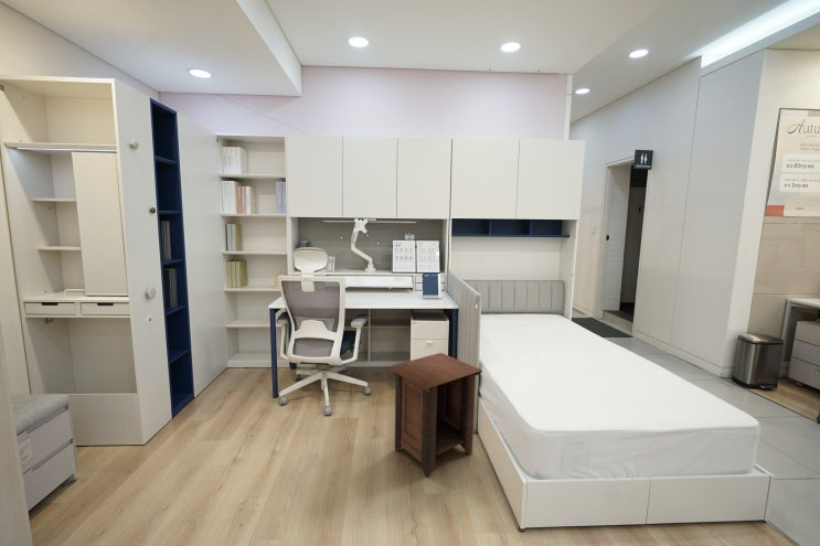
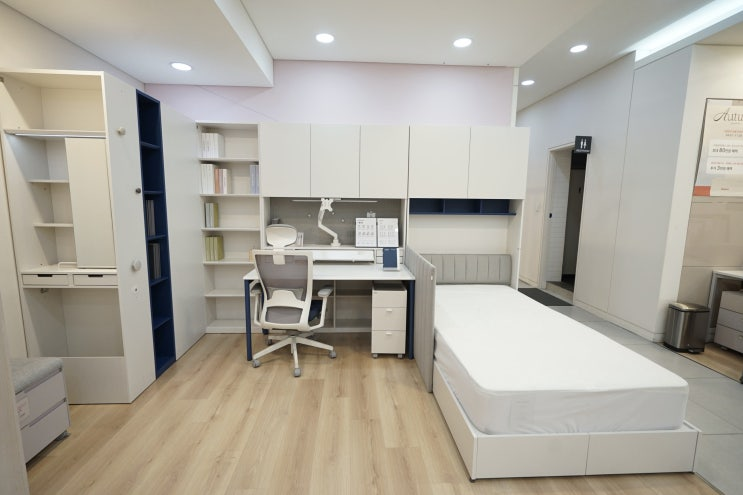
- nightstand (434, 410)
